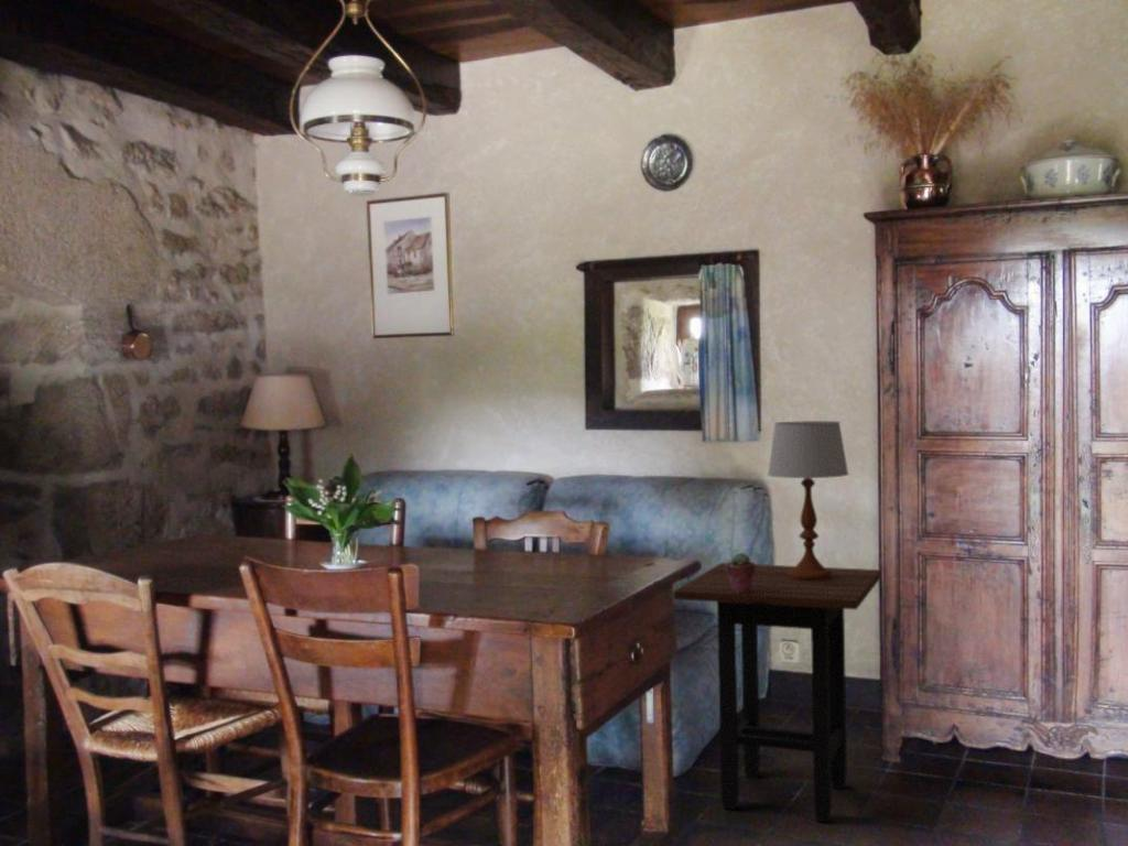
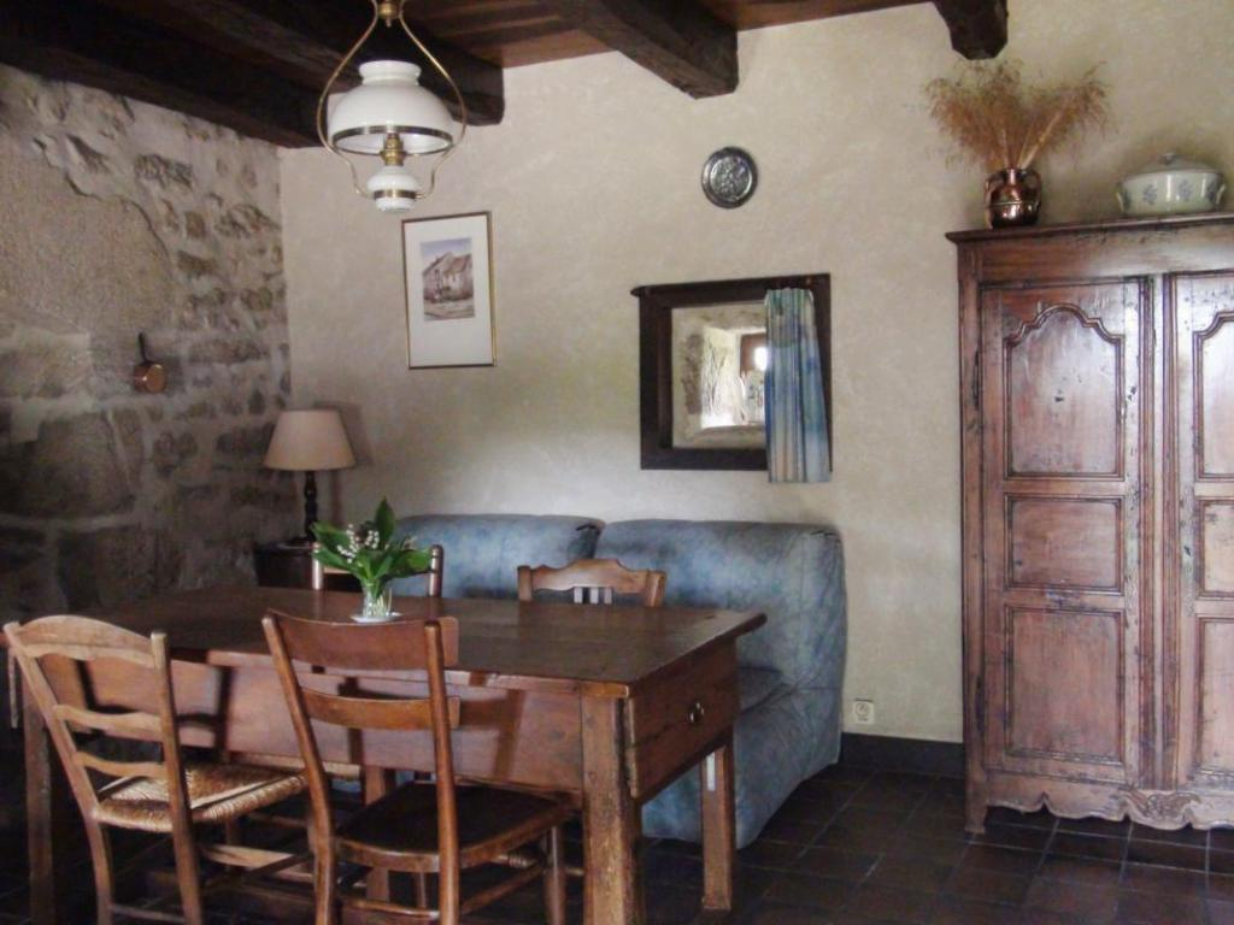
- side table (758, 688)
- table lamp (807, 499)
- potted succulent (740, 571)
